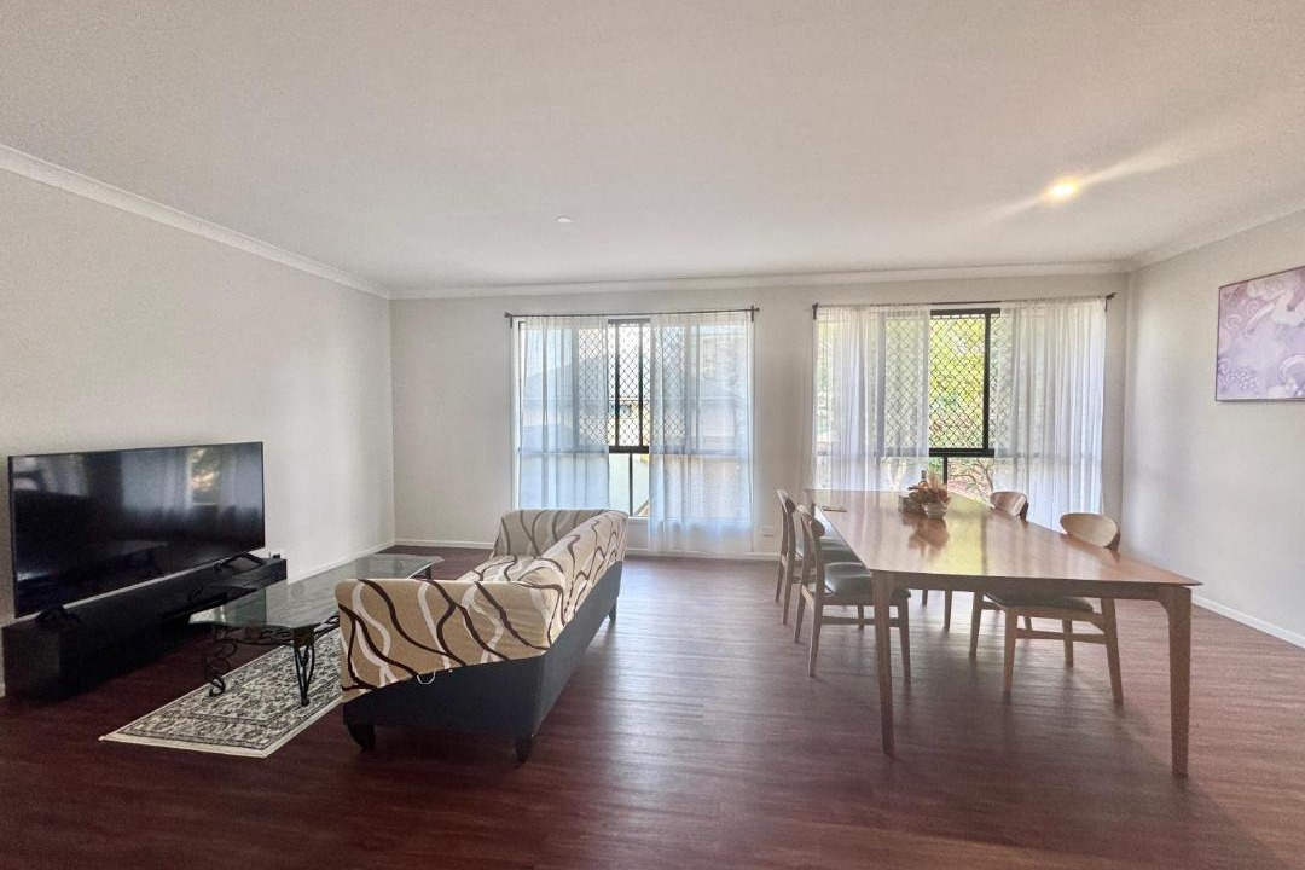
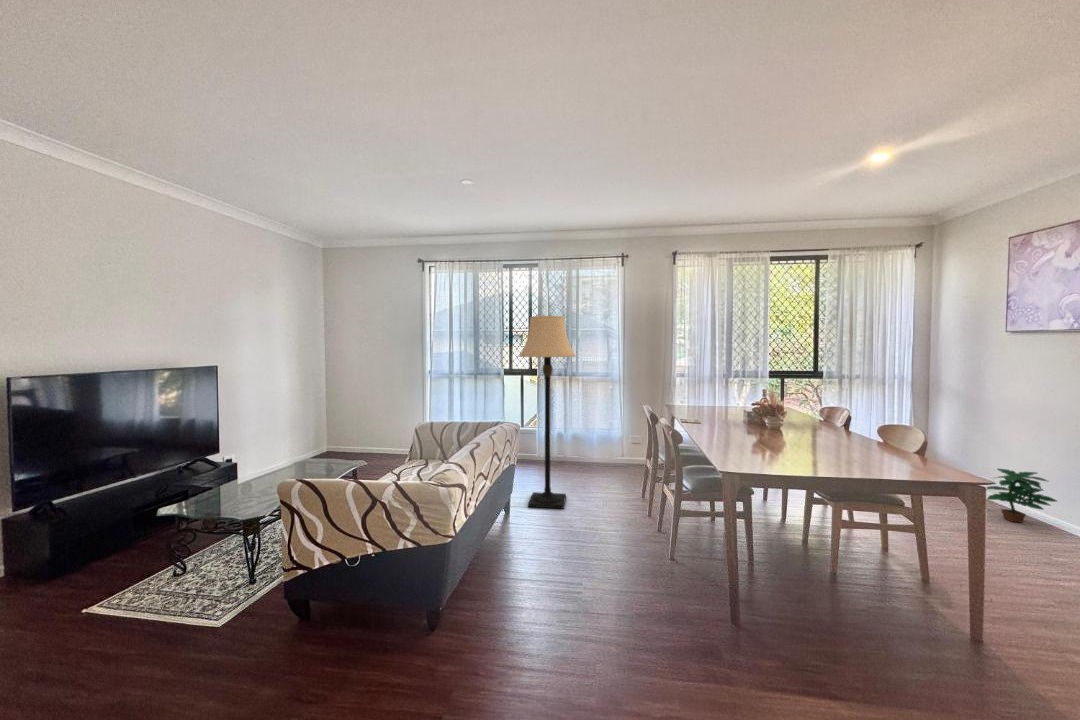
+ potted plant (1018, 497)
+ lamp (547, 409)
